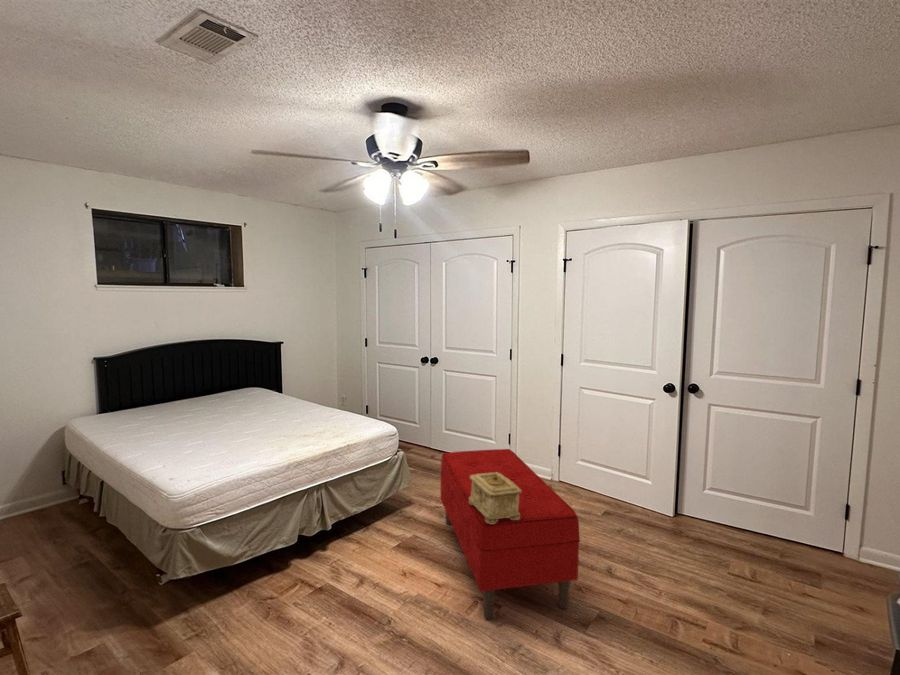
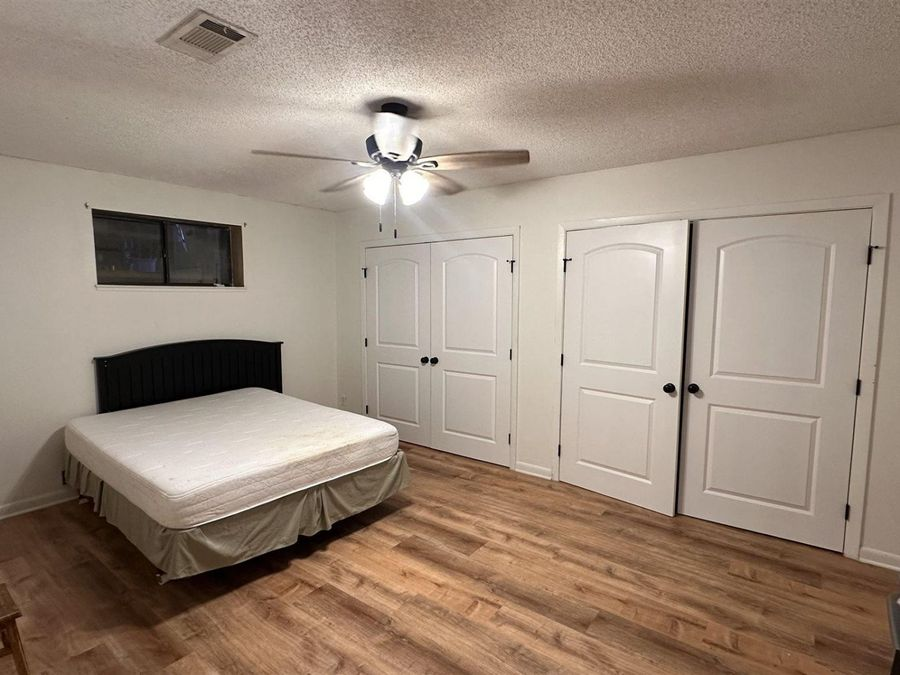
- decorative box (494, 493)
- bench (498, 519)
